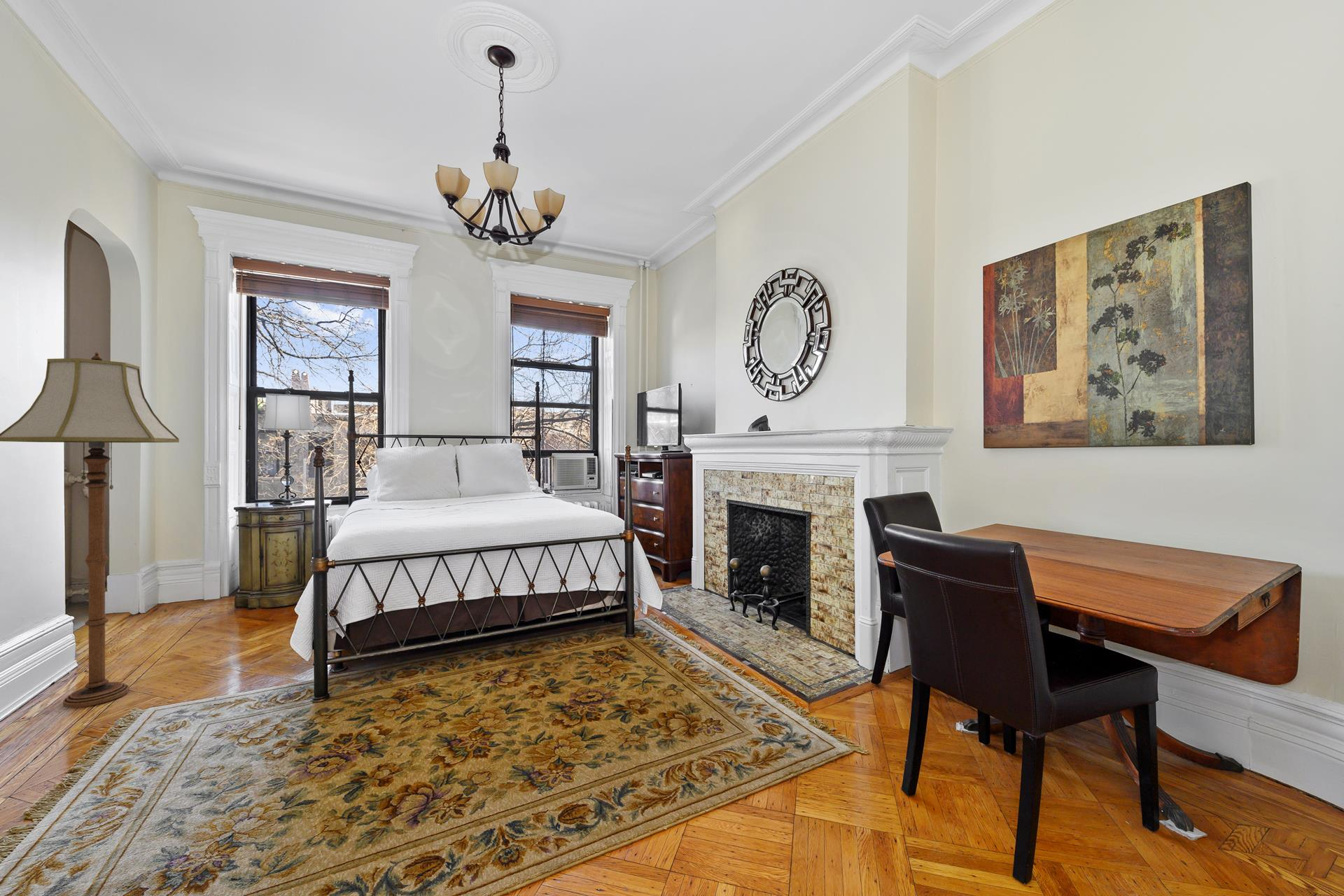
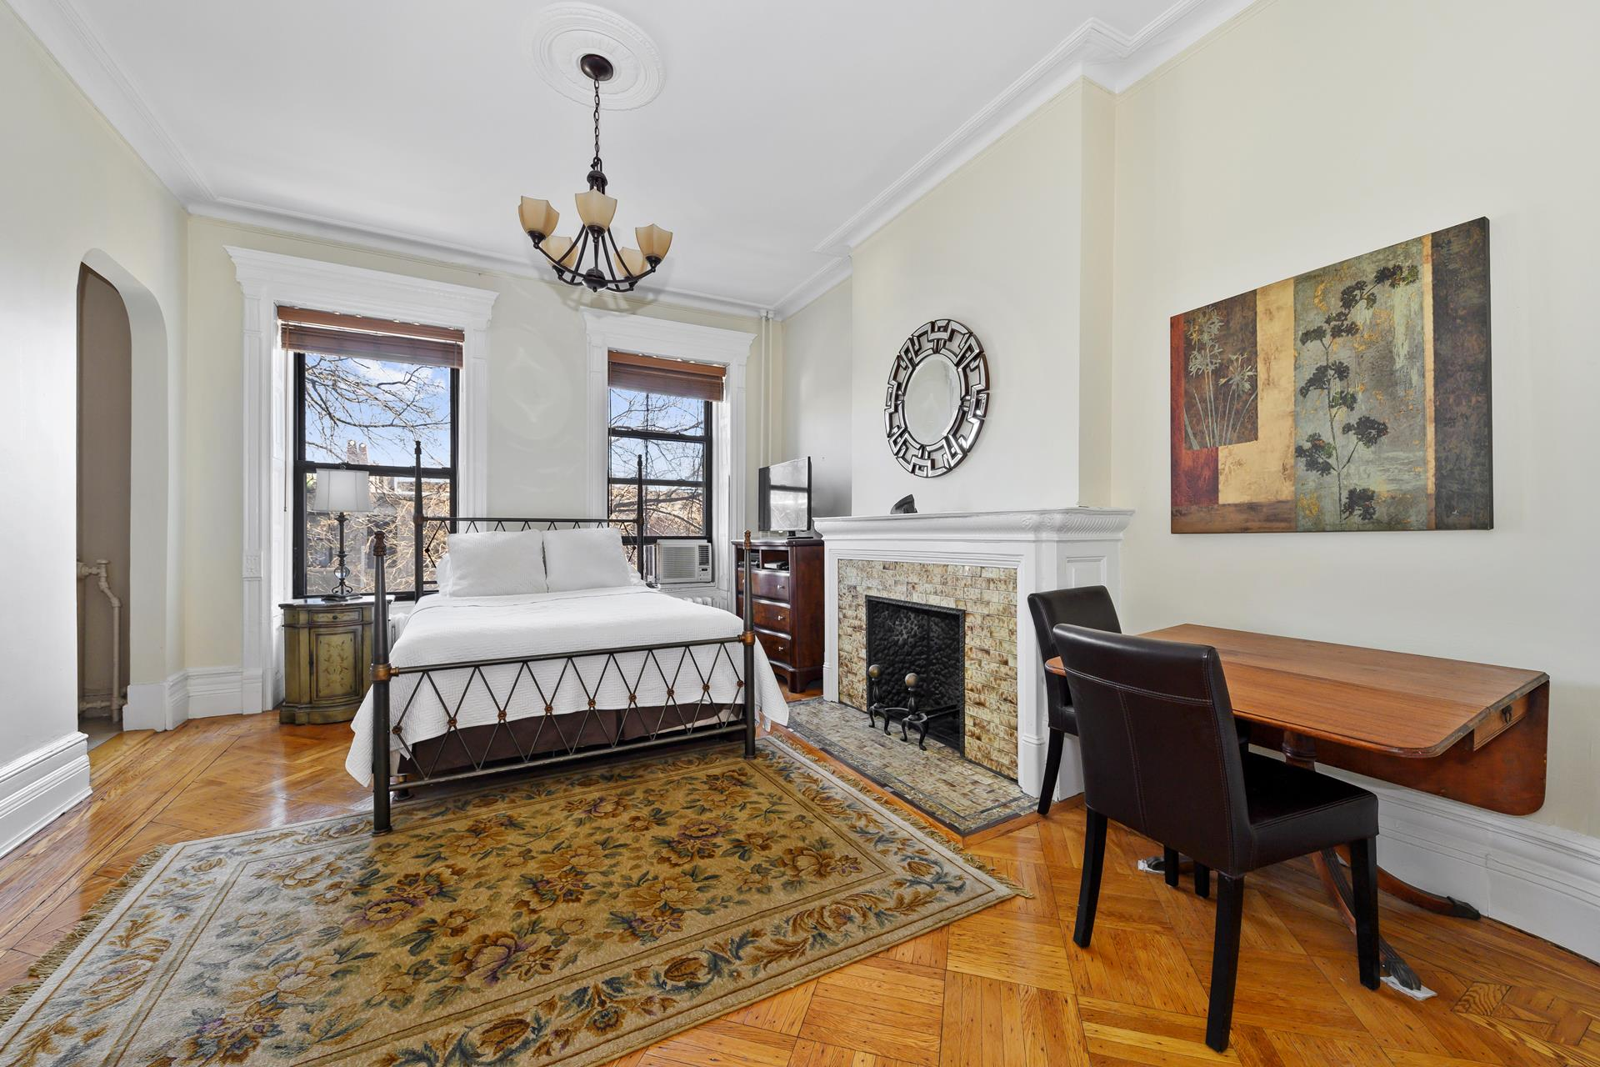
- floor lamp (95, 524)
